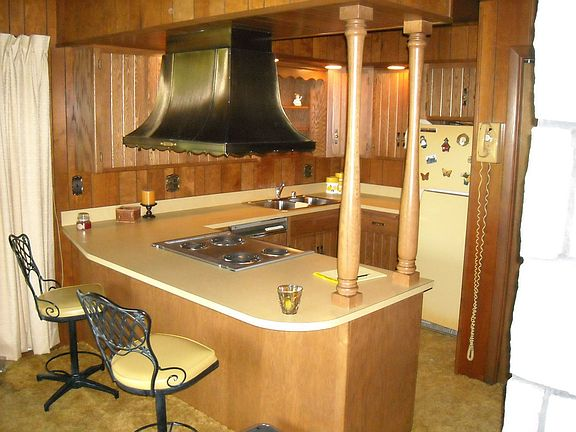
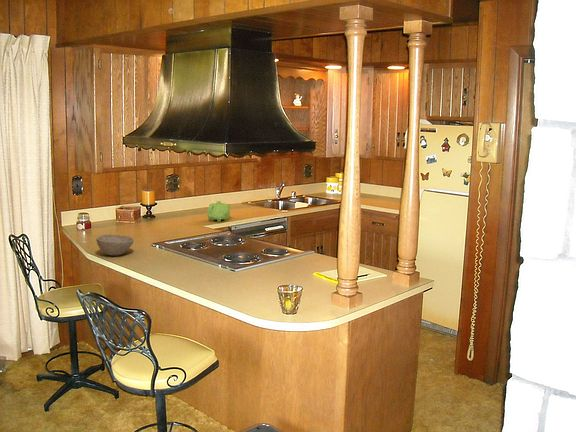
+ teapot (221, 211)
+ bowl (115, 245)
